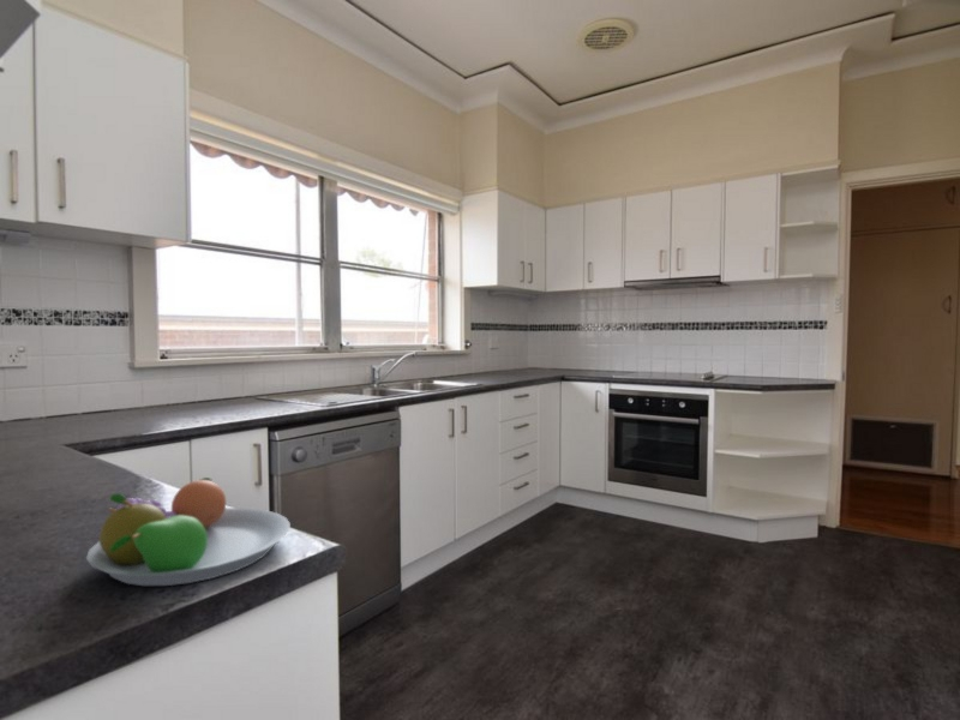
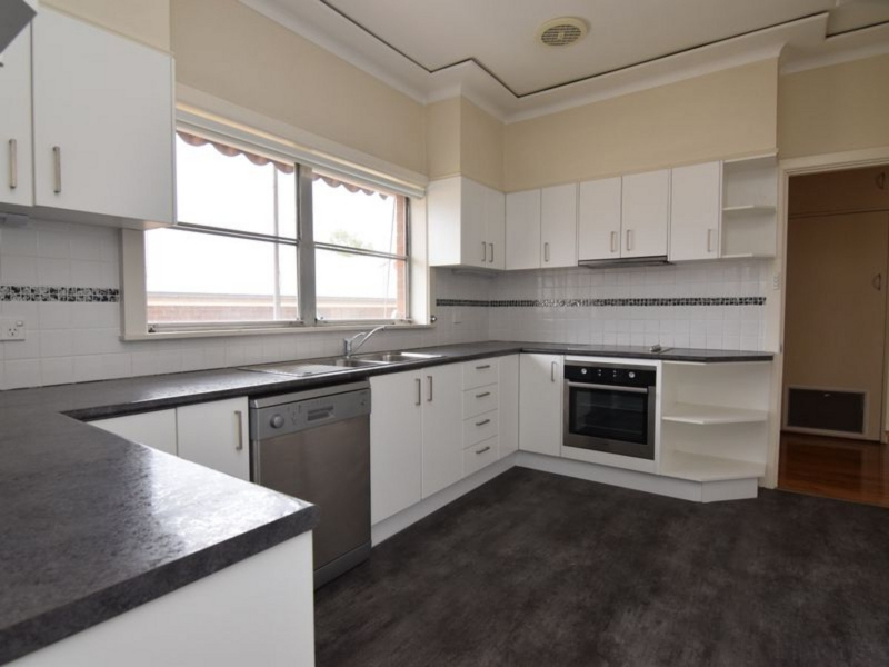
- fruit bowl (188, 521)
